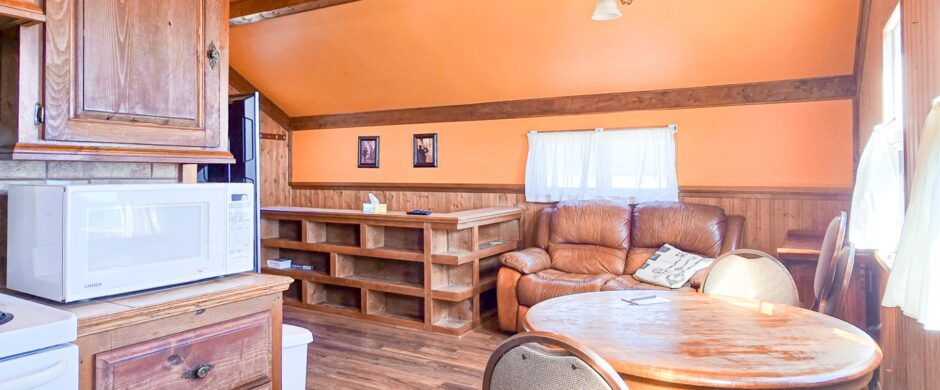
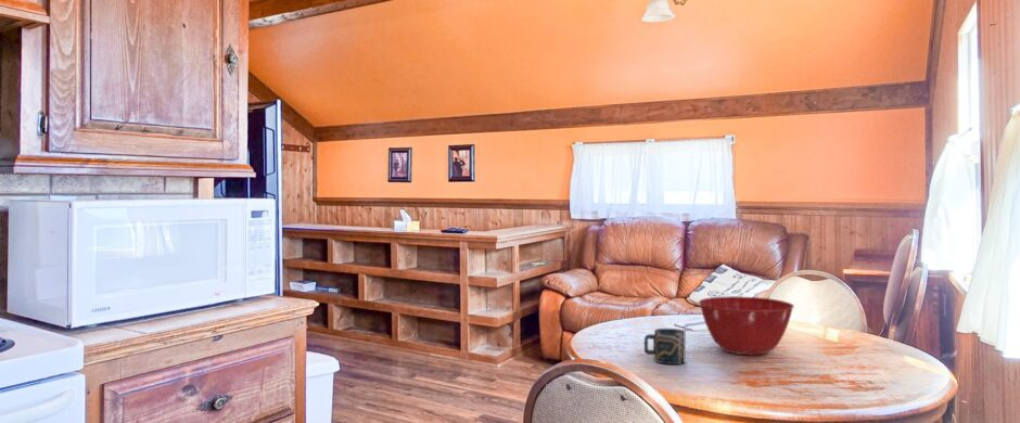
+ cup (664, 345)
+ mixing bowl (744, 325)
